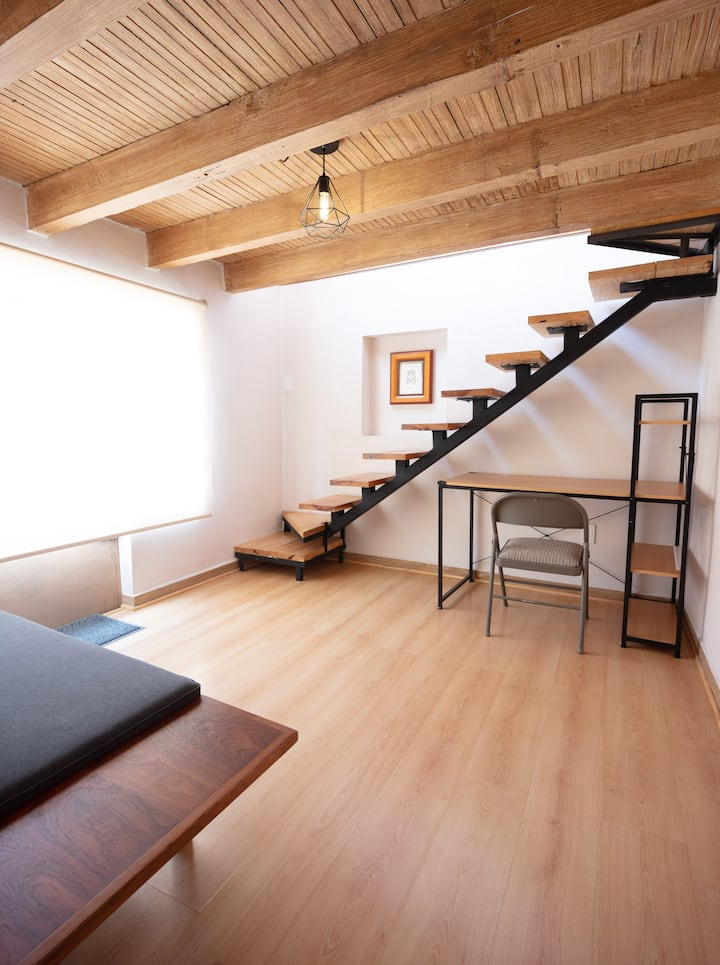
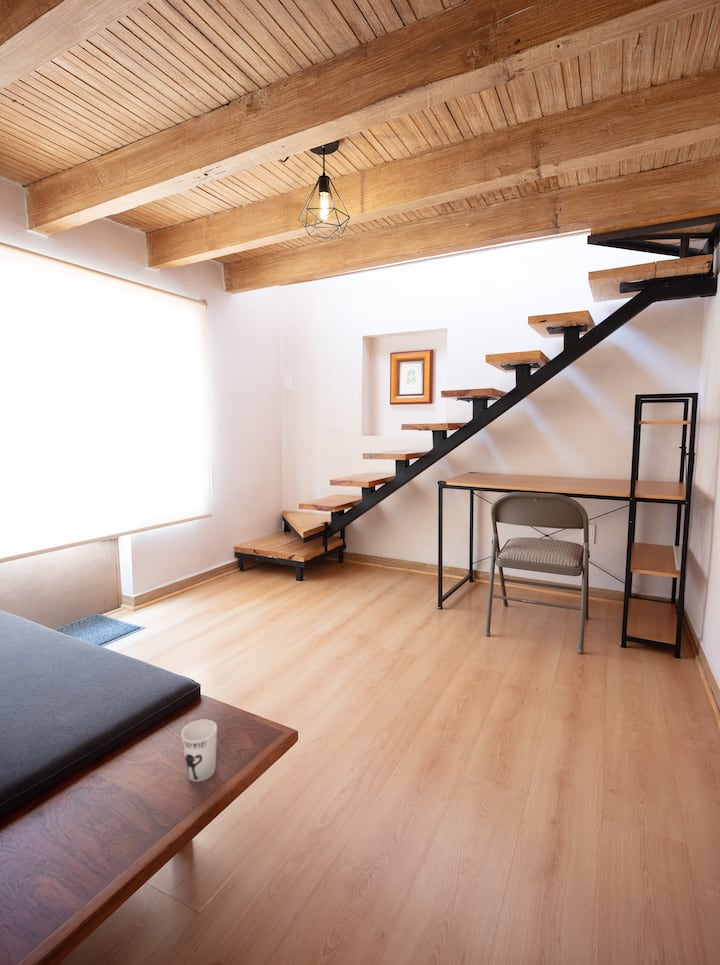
+ cup (200, 751)
